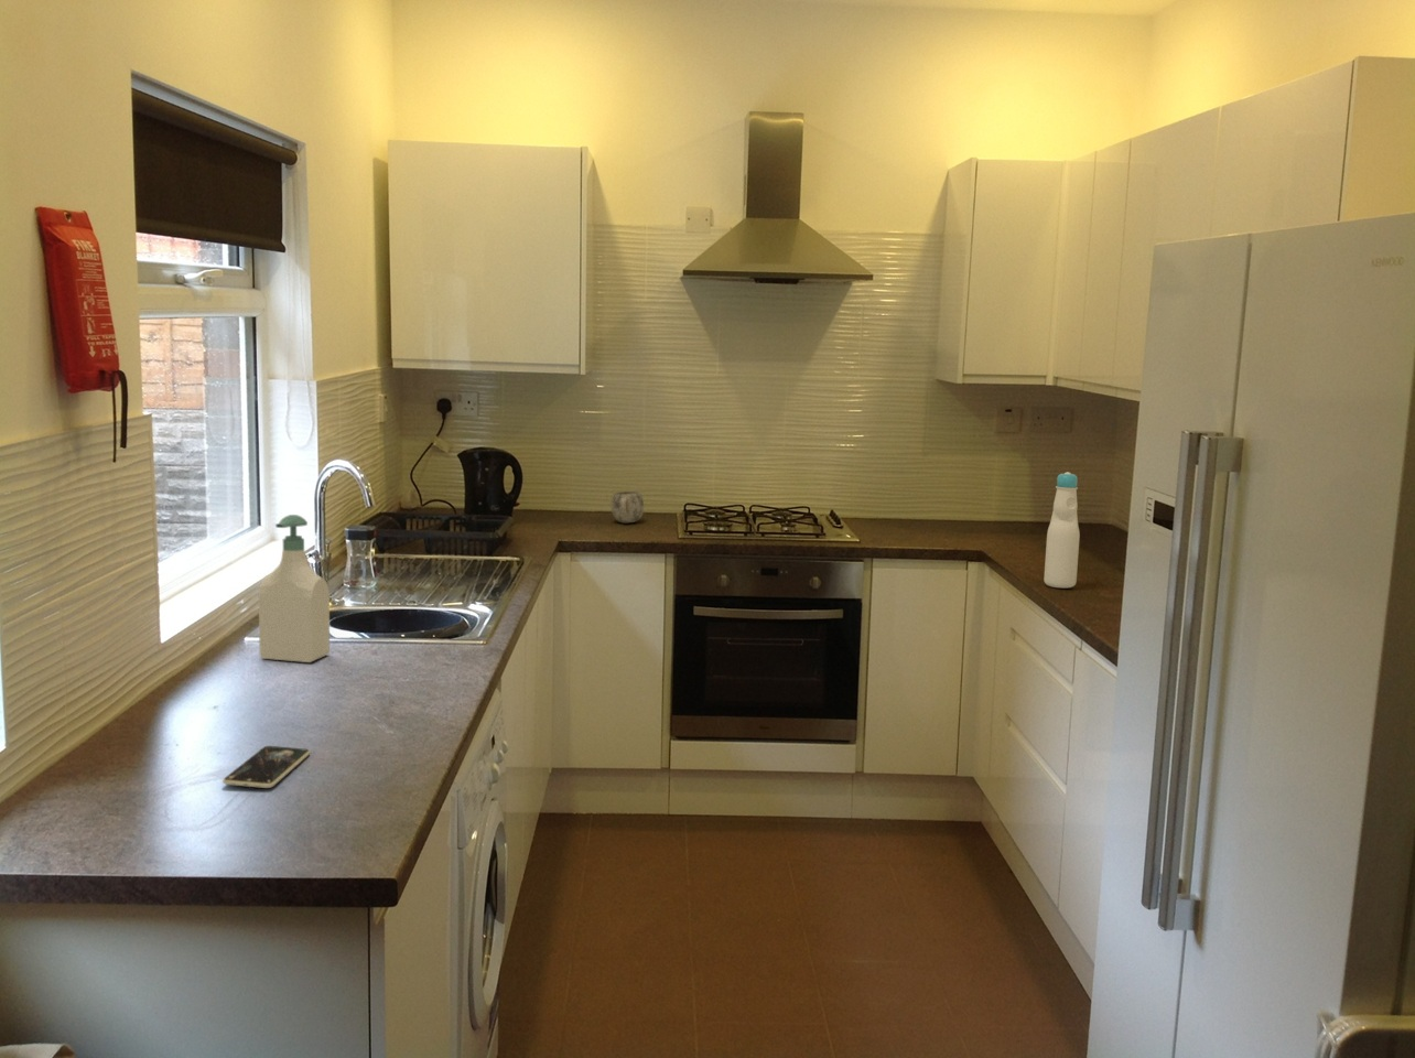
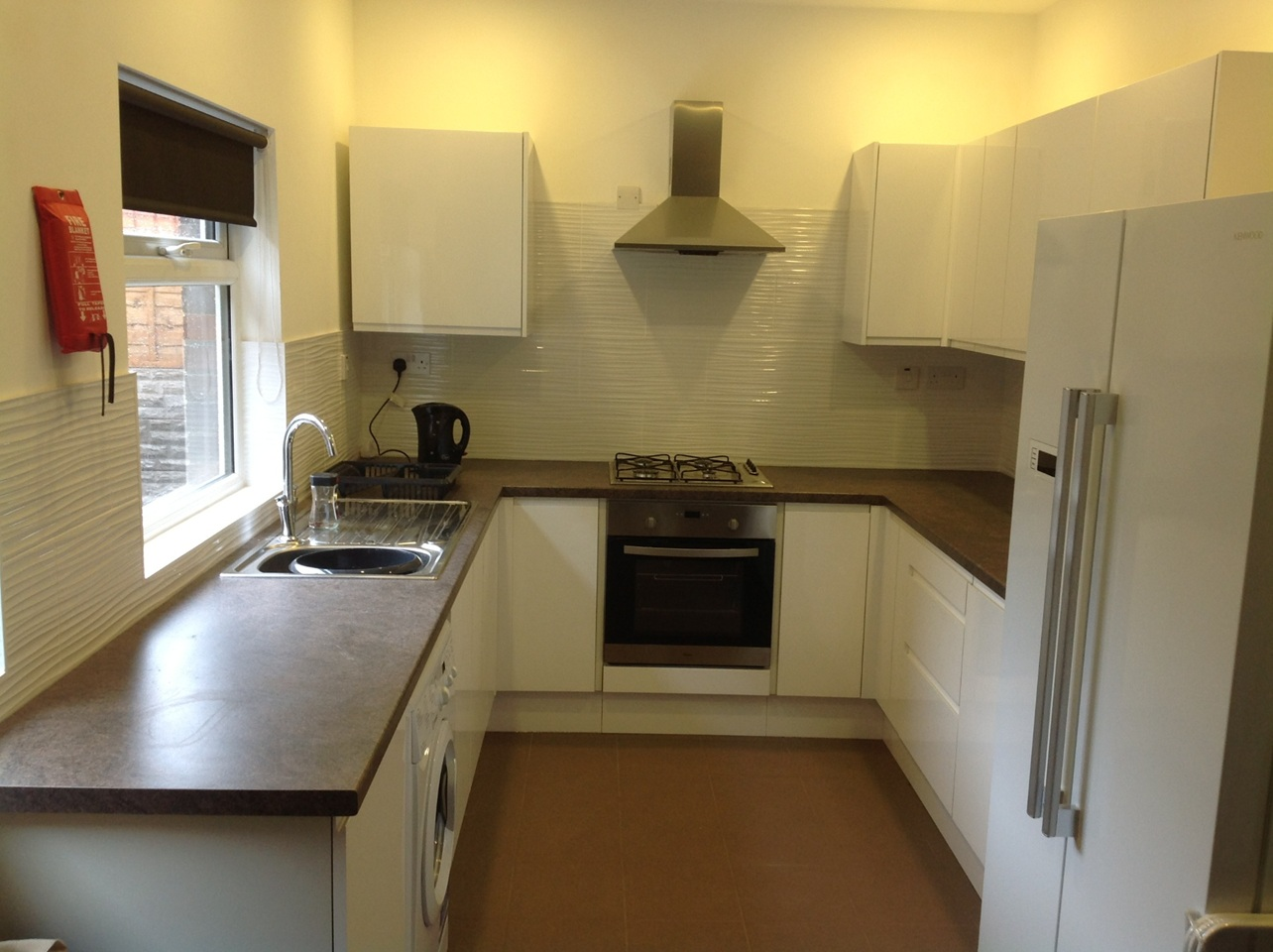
- mug (626, 507)
- smartphone (268, 766)
- bottle (1064, 529)
- soap bottle (291, 587)
